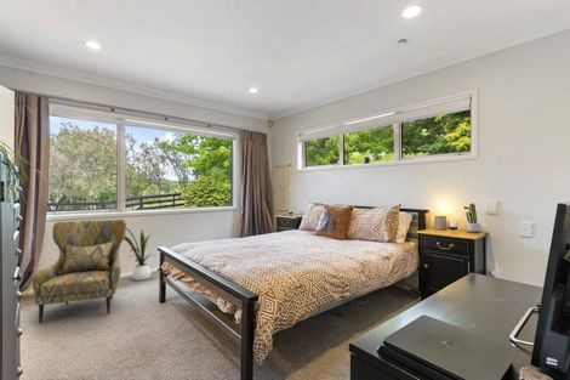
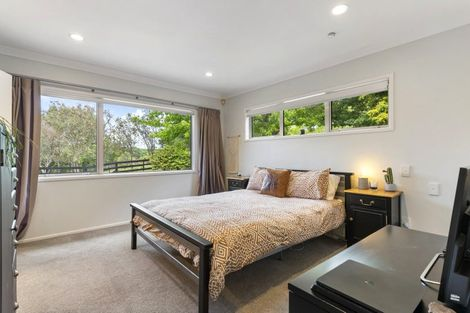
- armchair (85, 263)
- house plant (138, 251)
